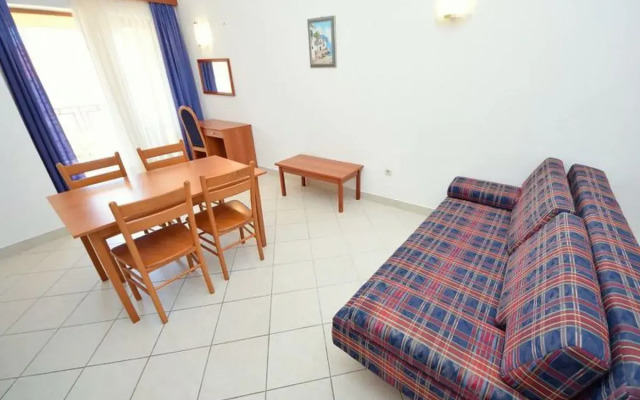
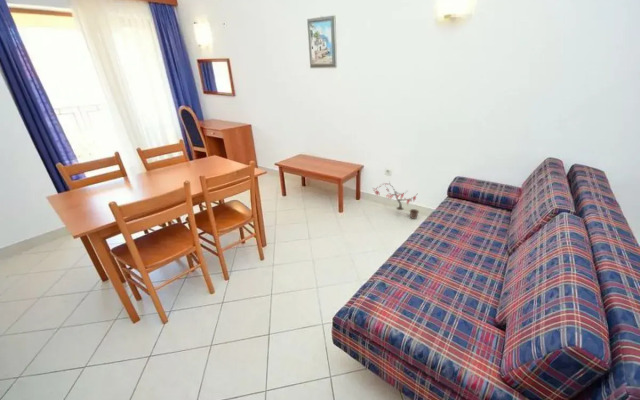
+ potted plant (396, 199)
